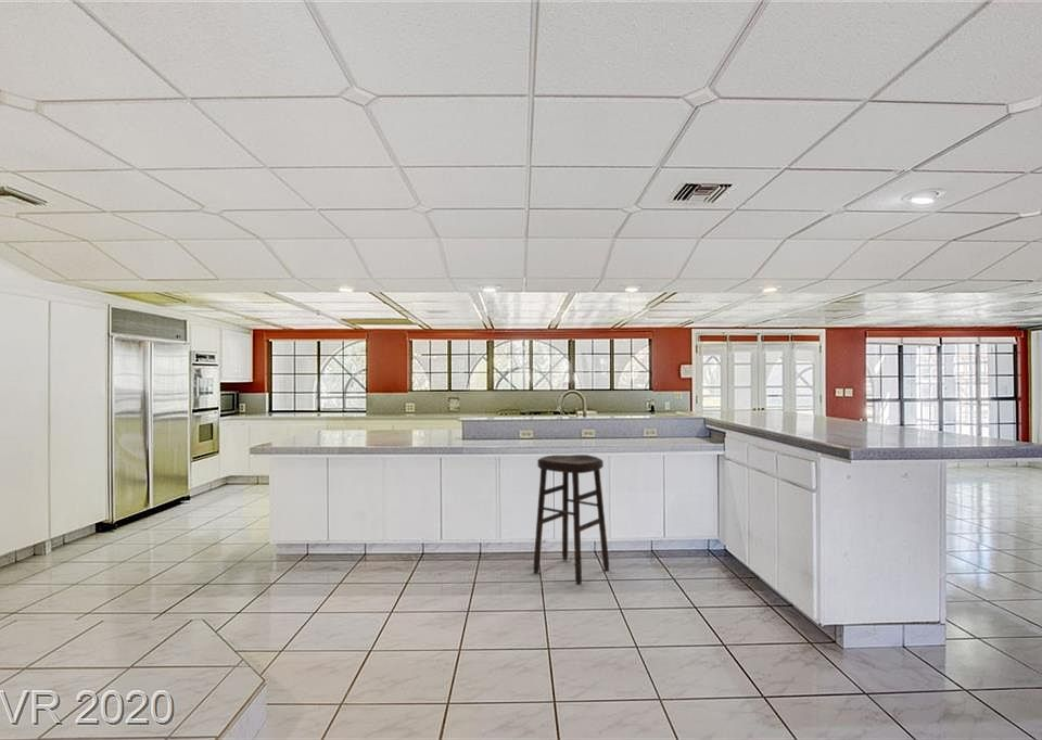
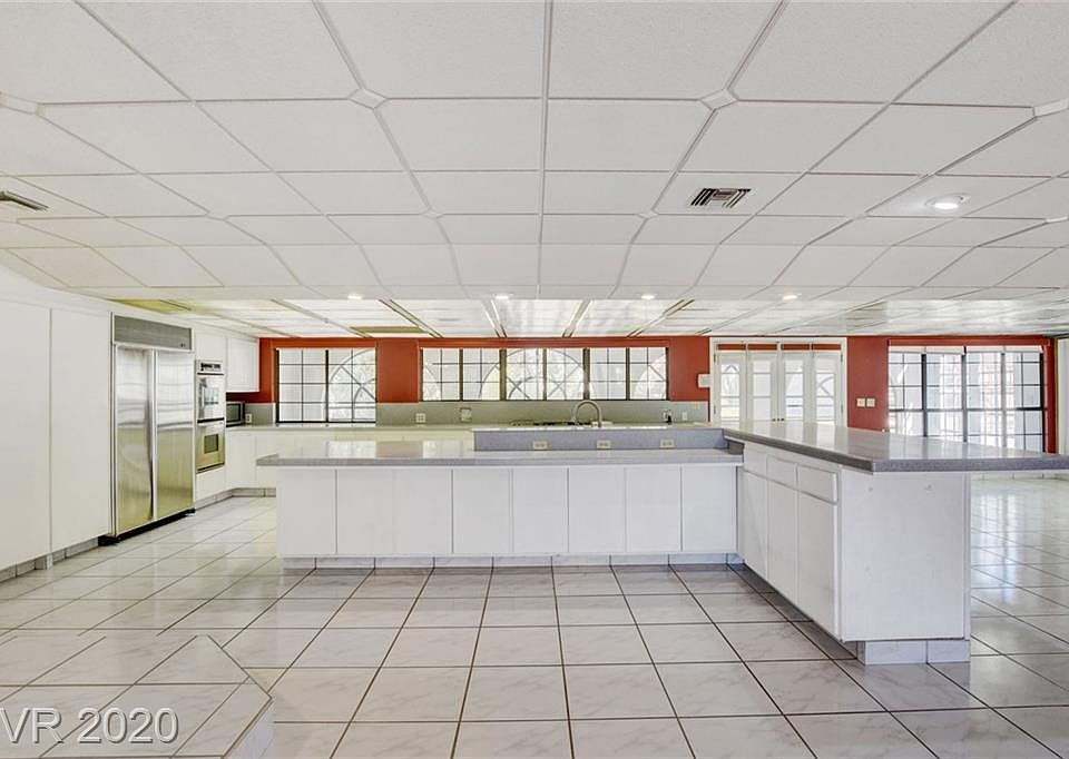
- stool (571, 514)
